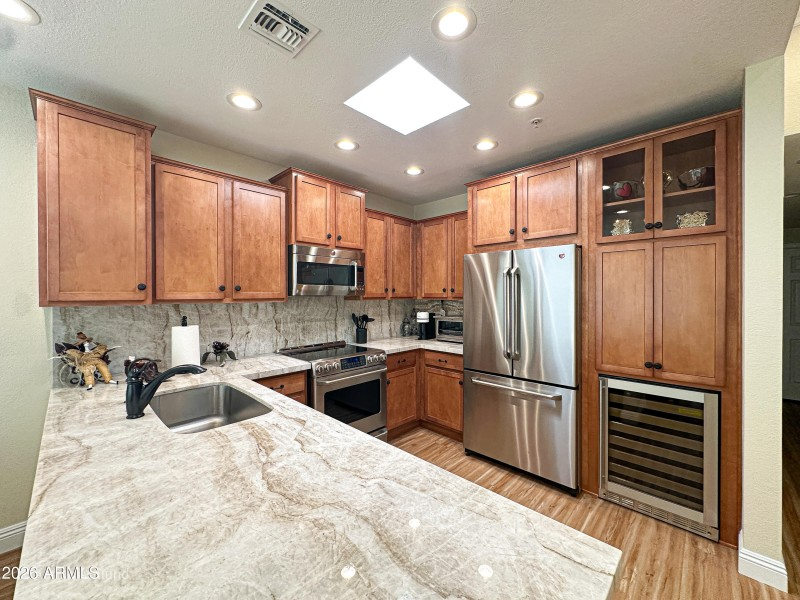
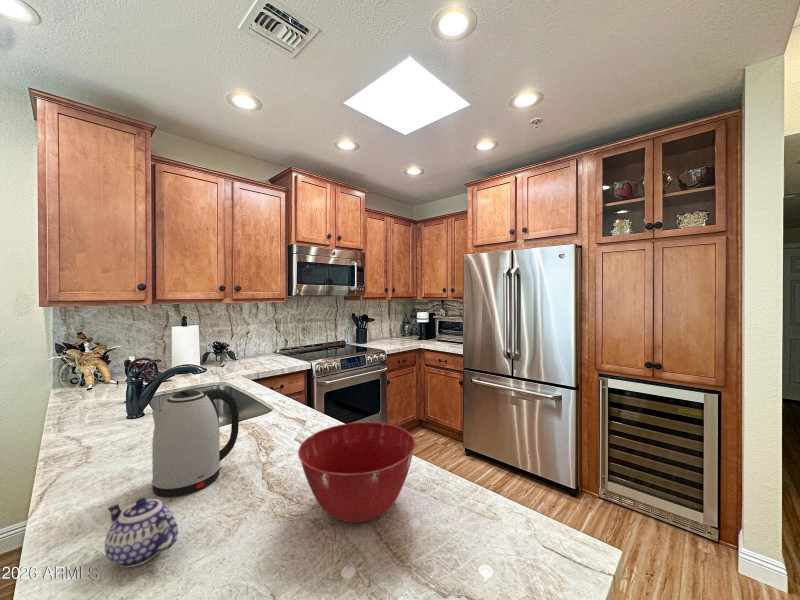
+ kettle (199, 432)
+ teapot (141, 526)
+ mixing bowl (358, 473)
